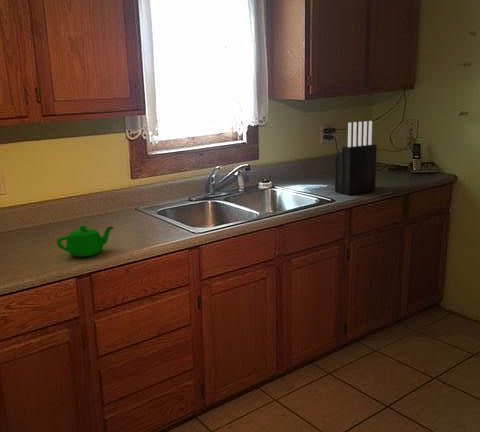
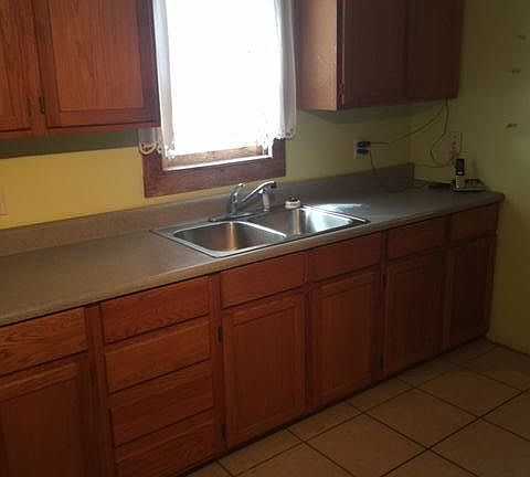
- knife block (354, 156)
- teapot (86, 239)
